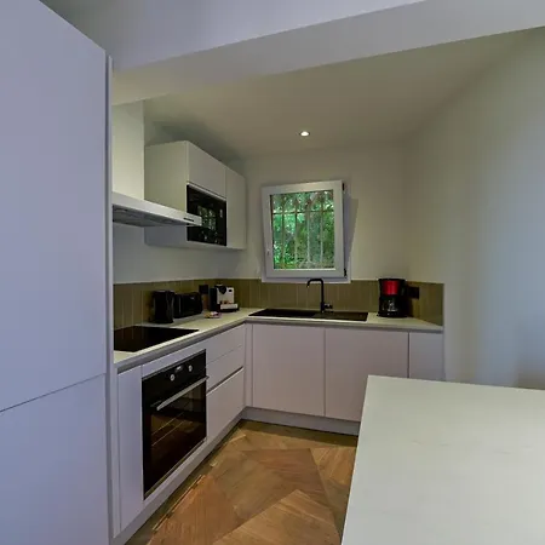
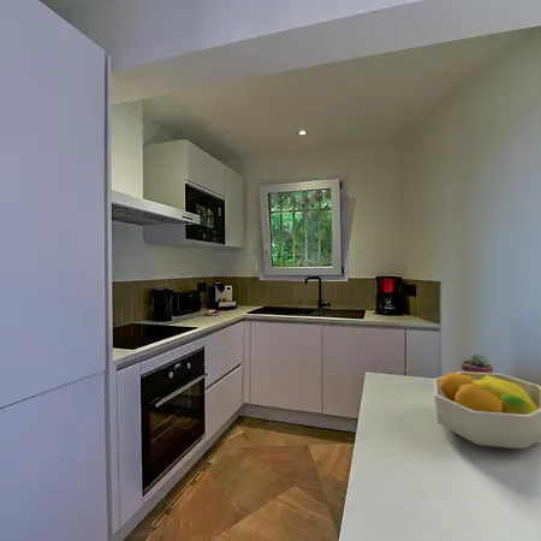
+ fruit bowl (488, 399)
+ potted succulent (476, 370)
